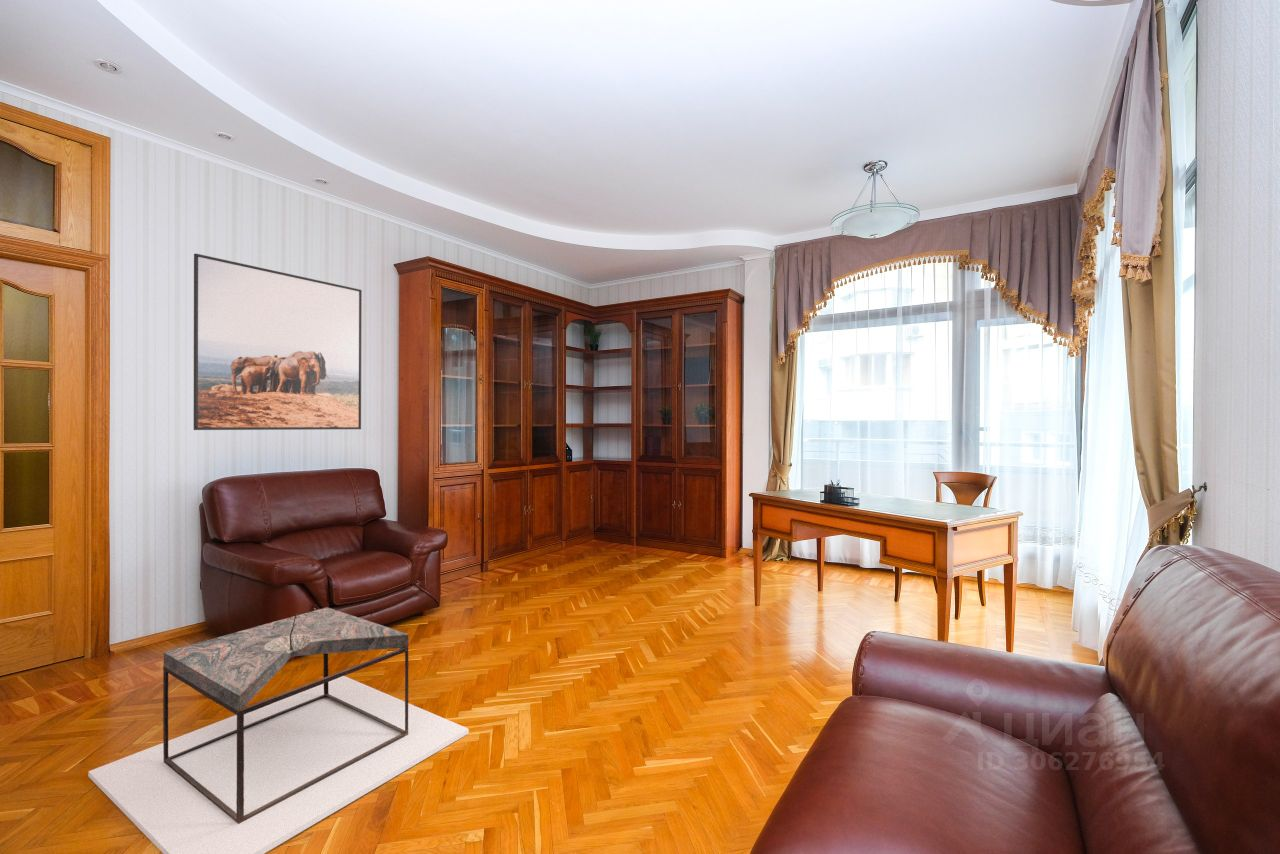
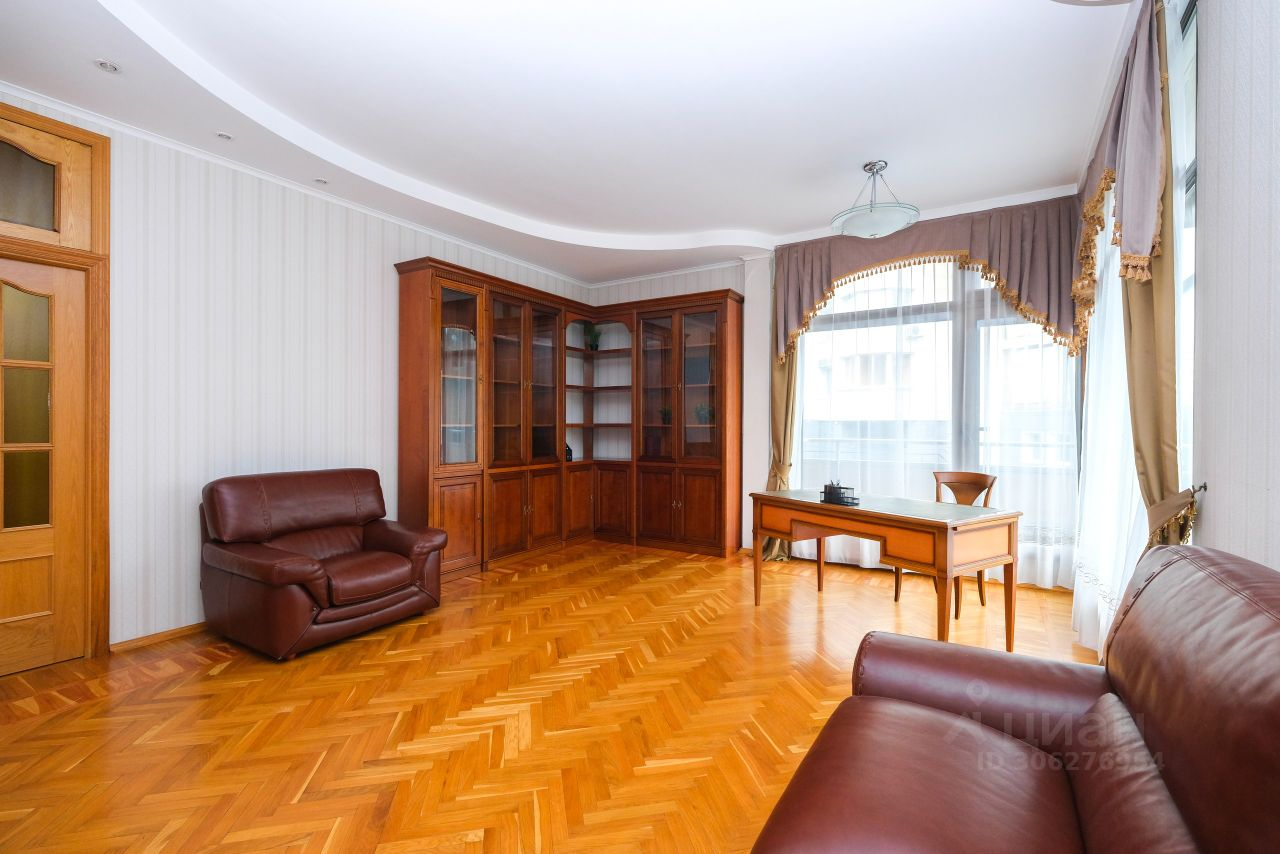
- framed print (287, 351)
- coffee table (292, 689)
